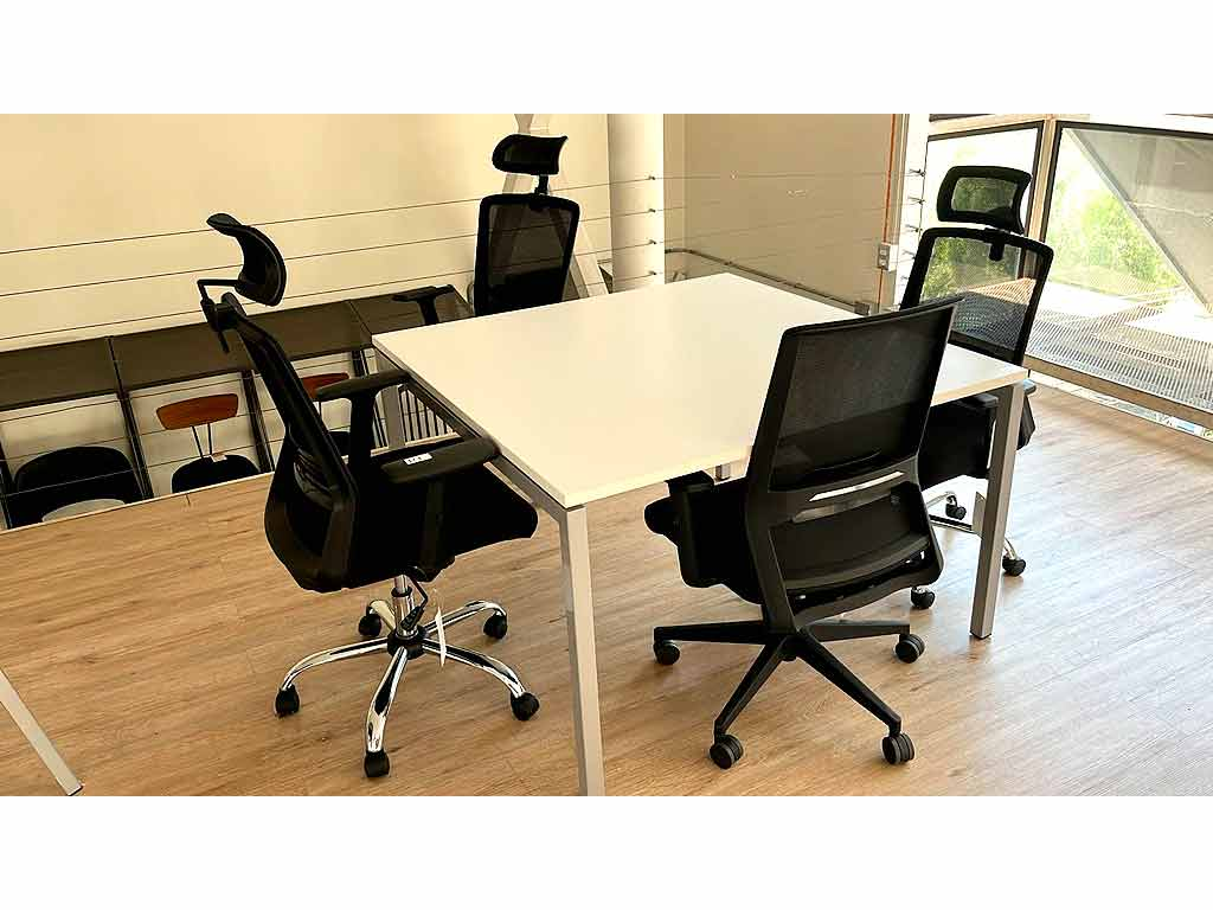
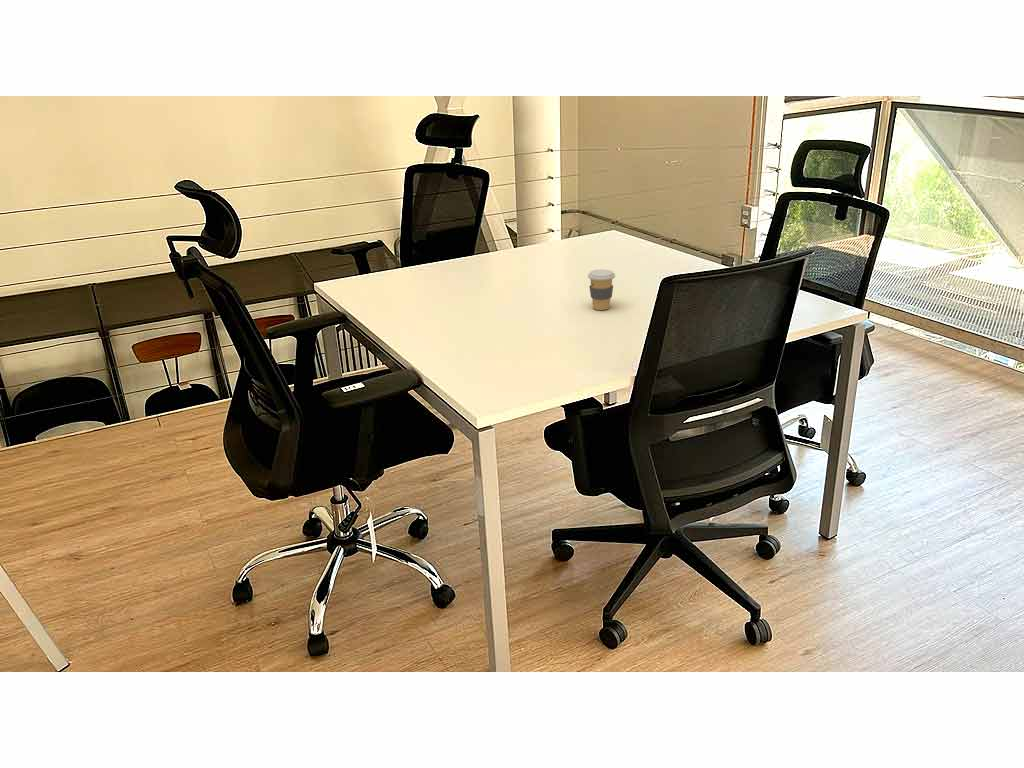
+ coffee cup (601, 290)
